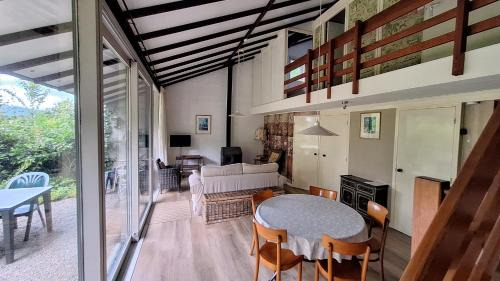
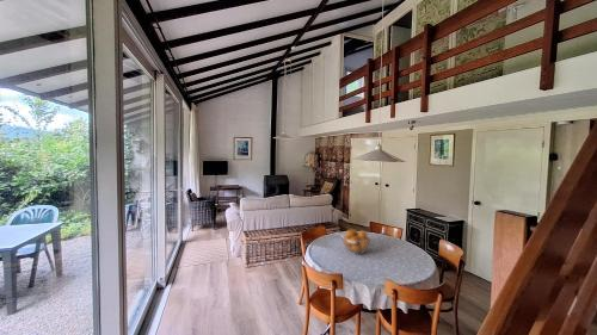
+ fruit basket (356, 241)
